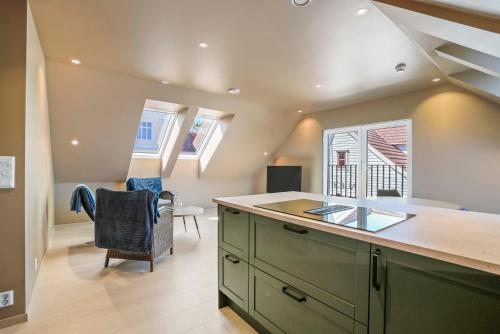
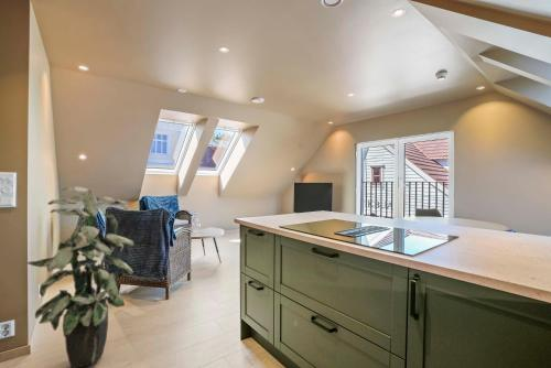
+ indoor plant (84, 272)
